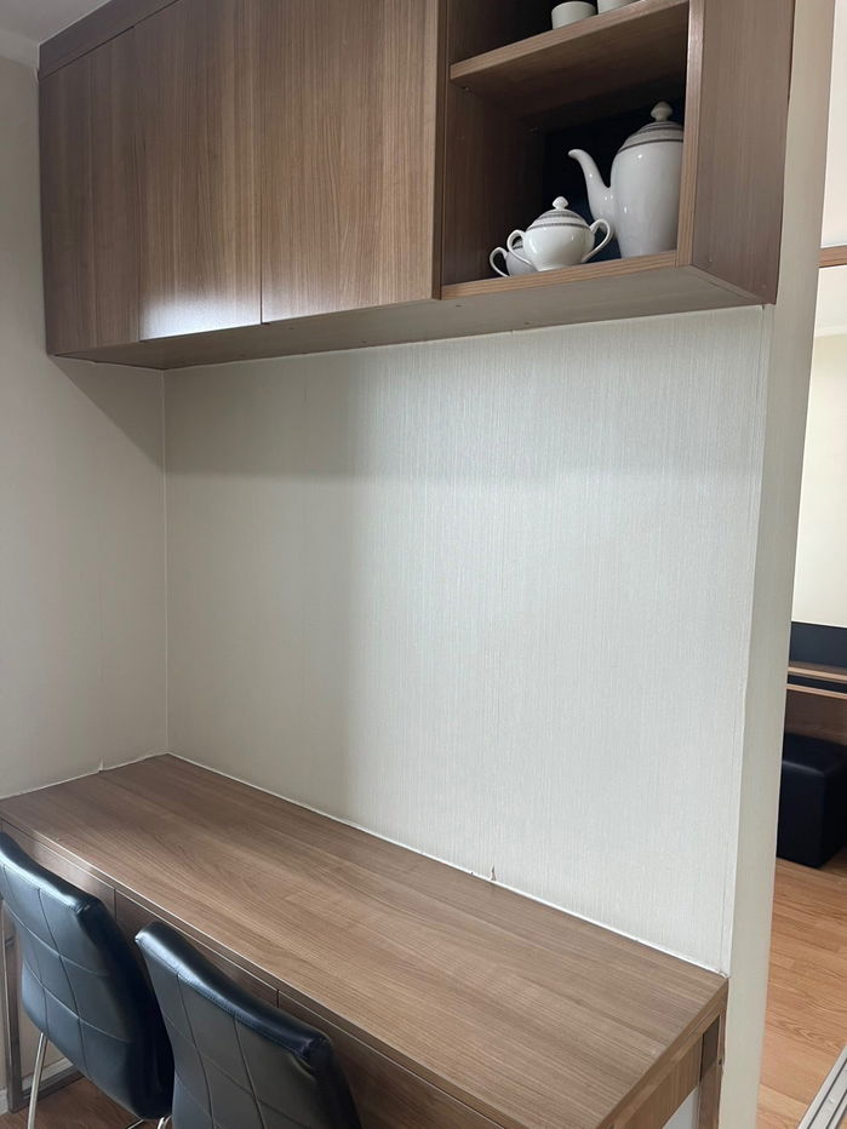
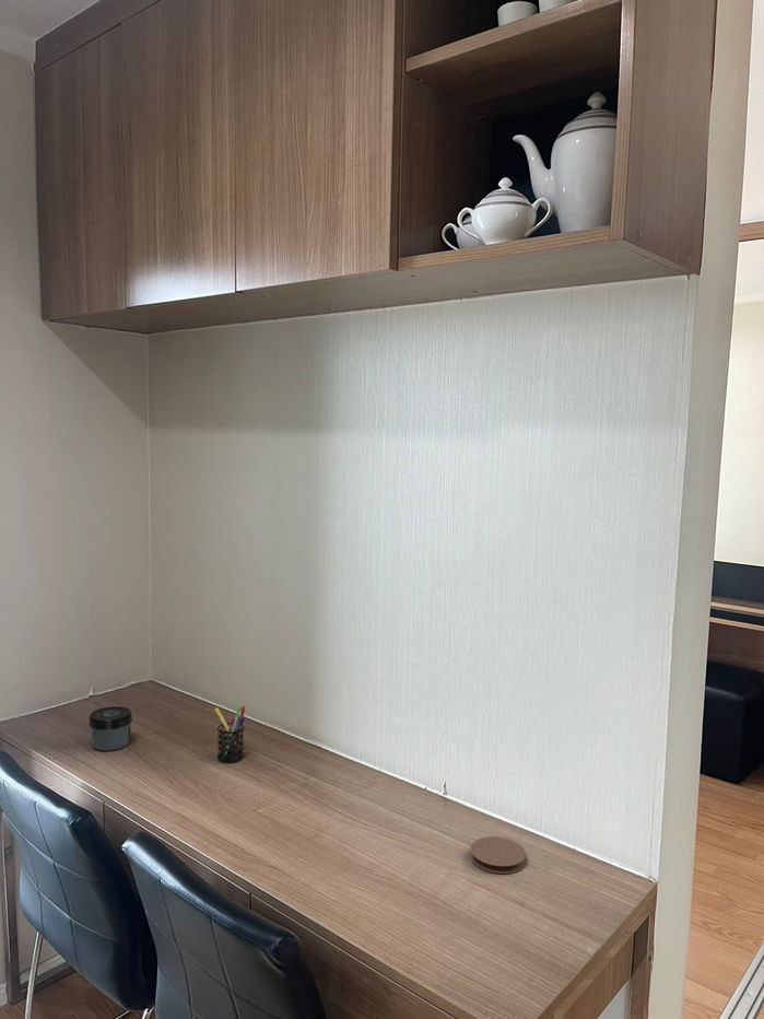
+ jar (110, 728)
+ coaster (497, 854)
+ pen holder (233, 729)
